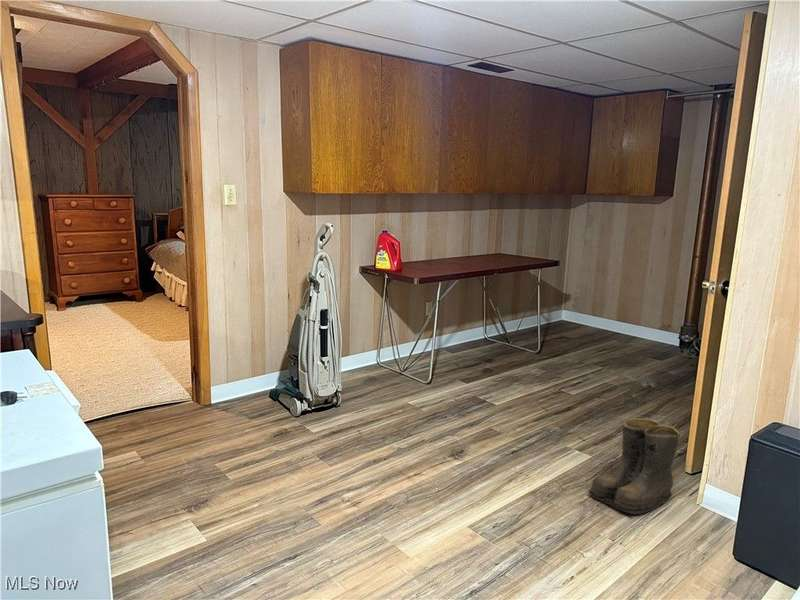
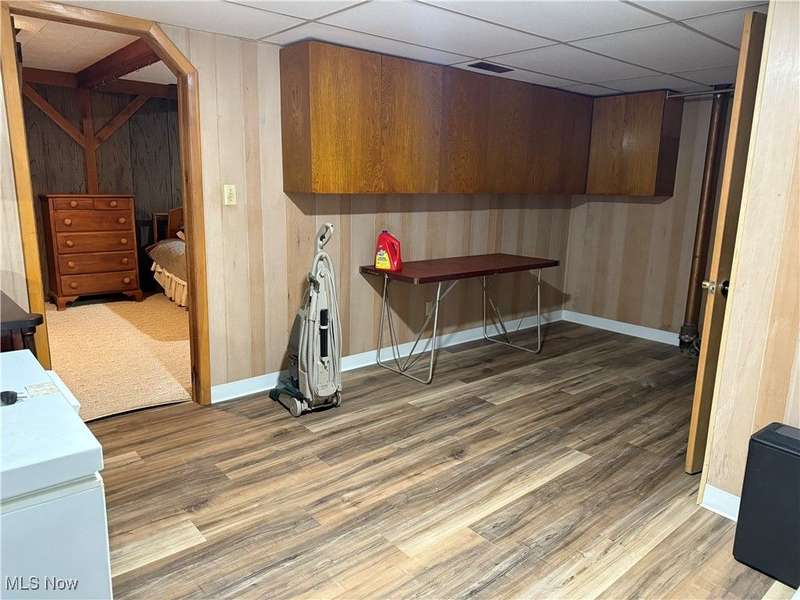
- boots (635, 462)
